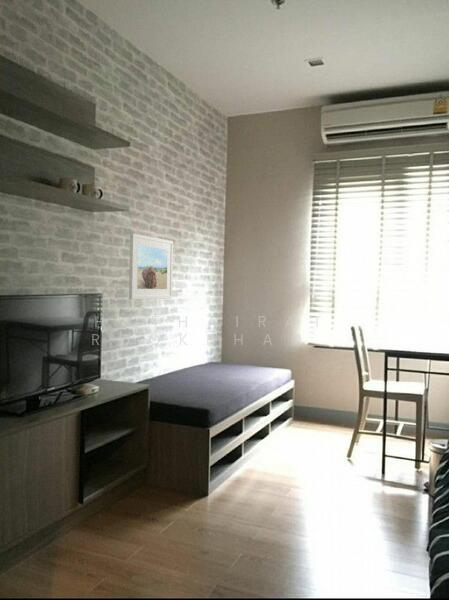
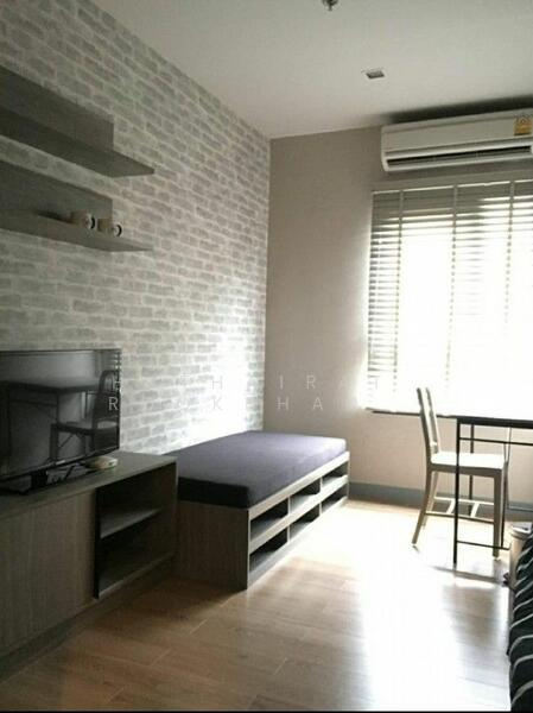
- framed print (152, 268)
